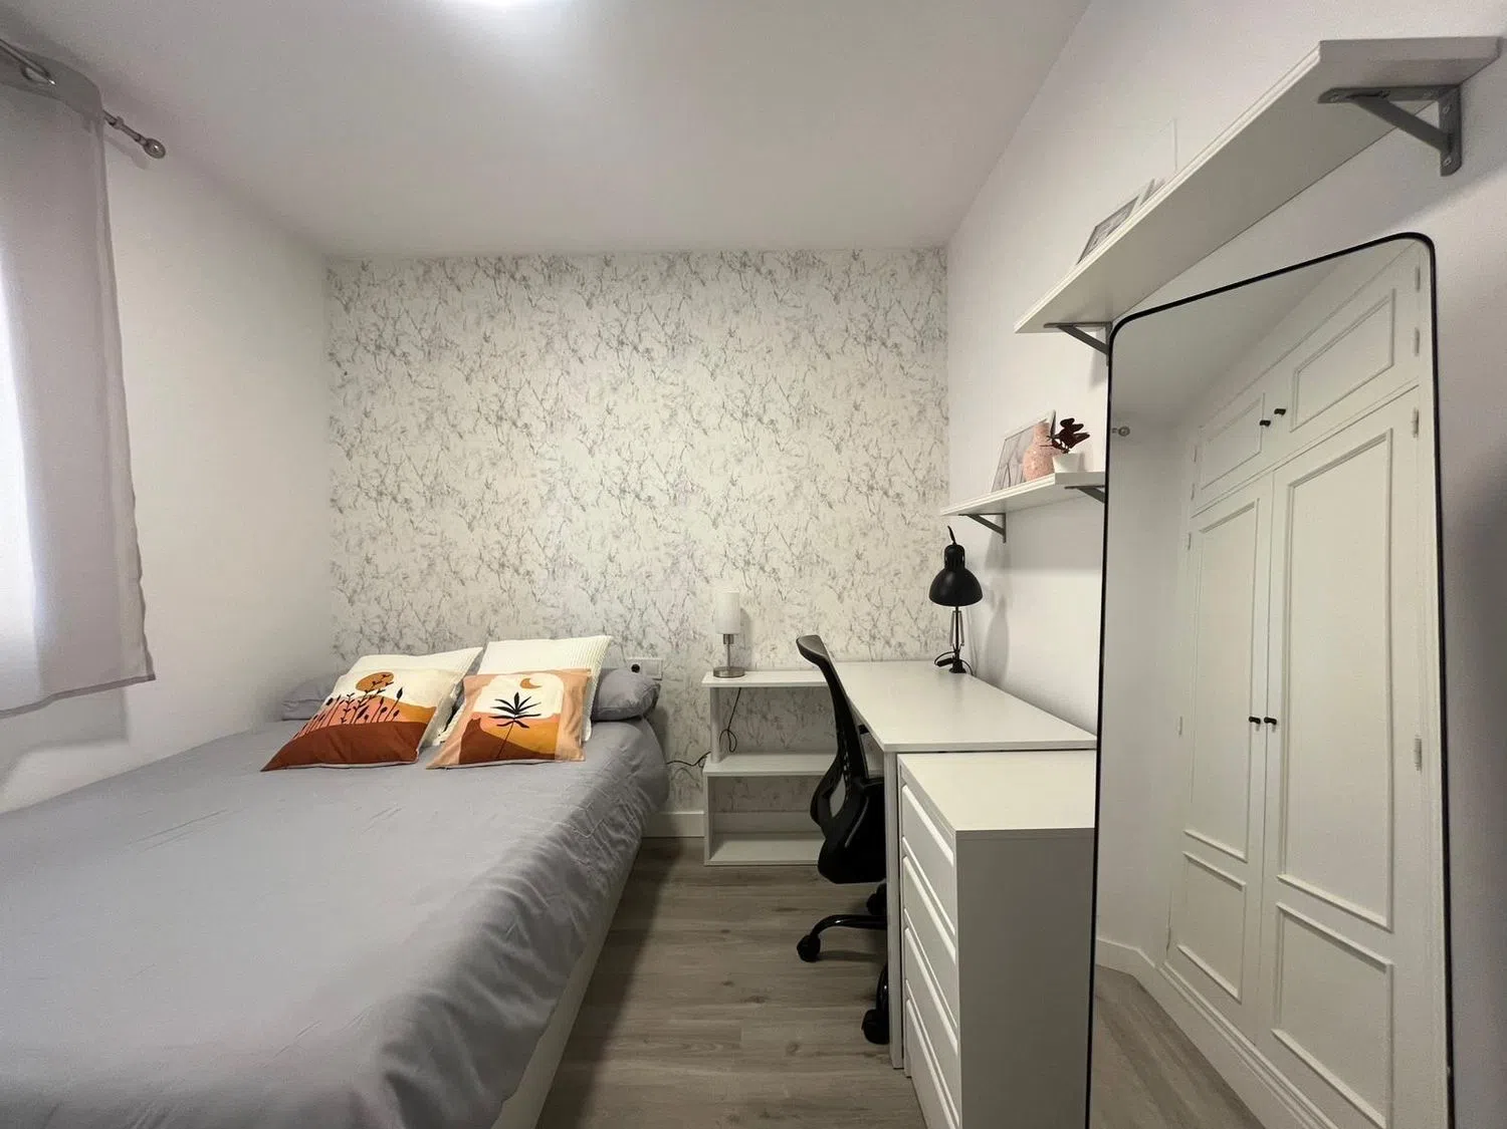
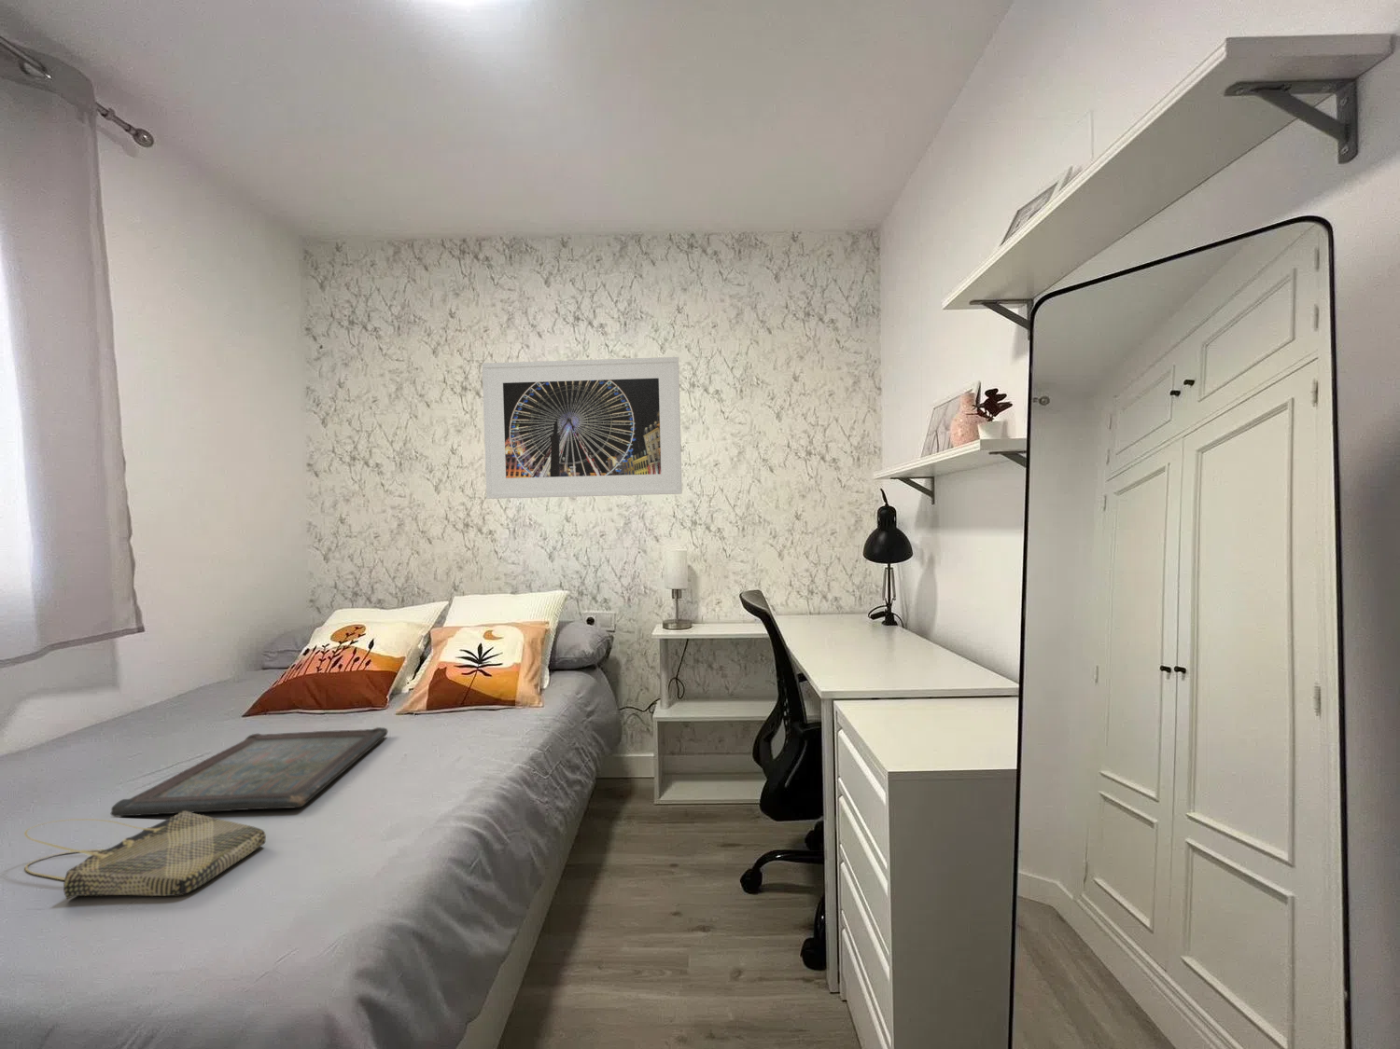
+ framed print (581, 428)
+ tote bag (131, 846)
+ serving tray (272, 766)
